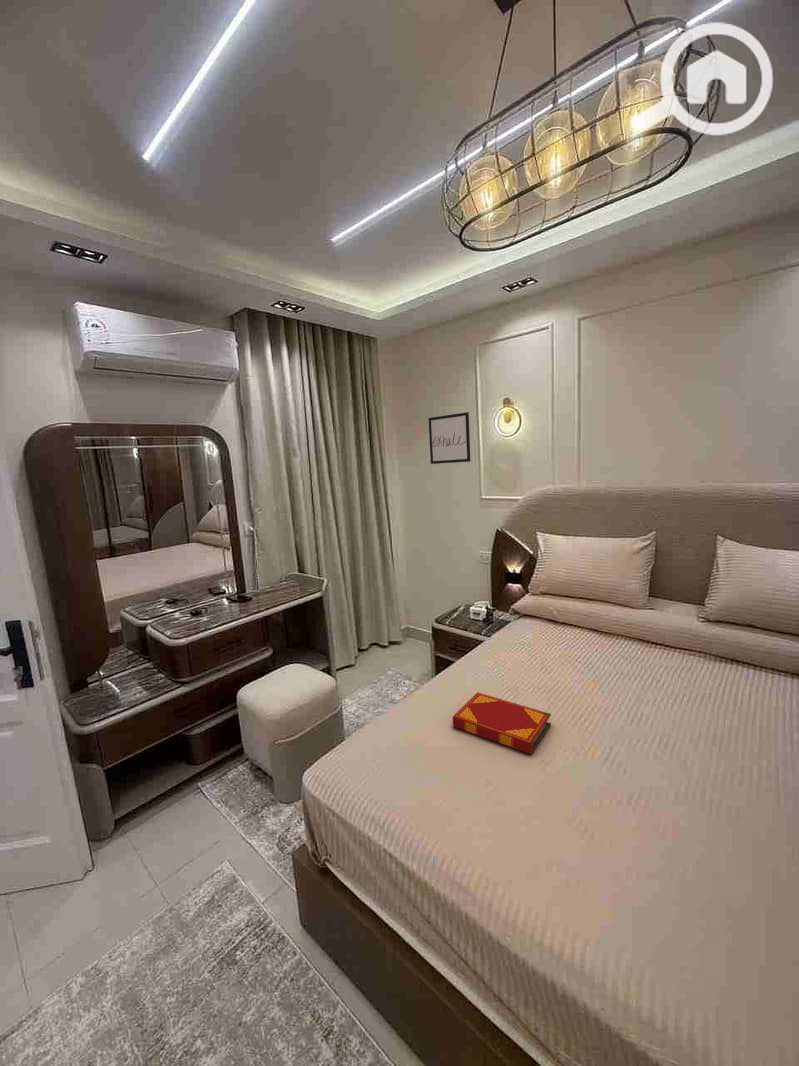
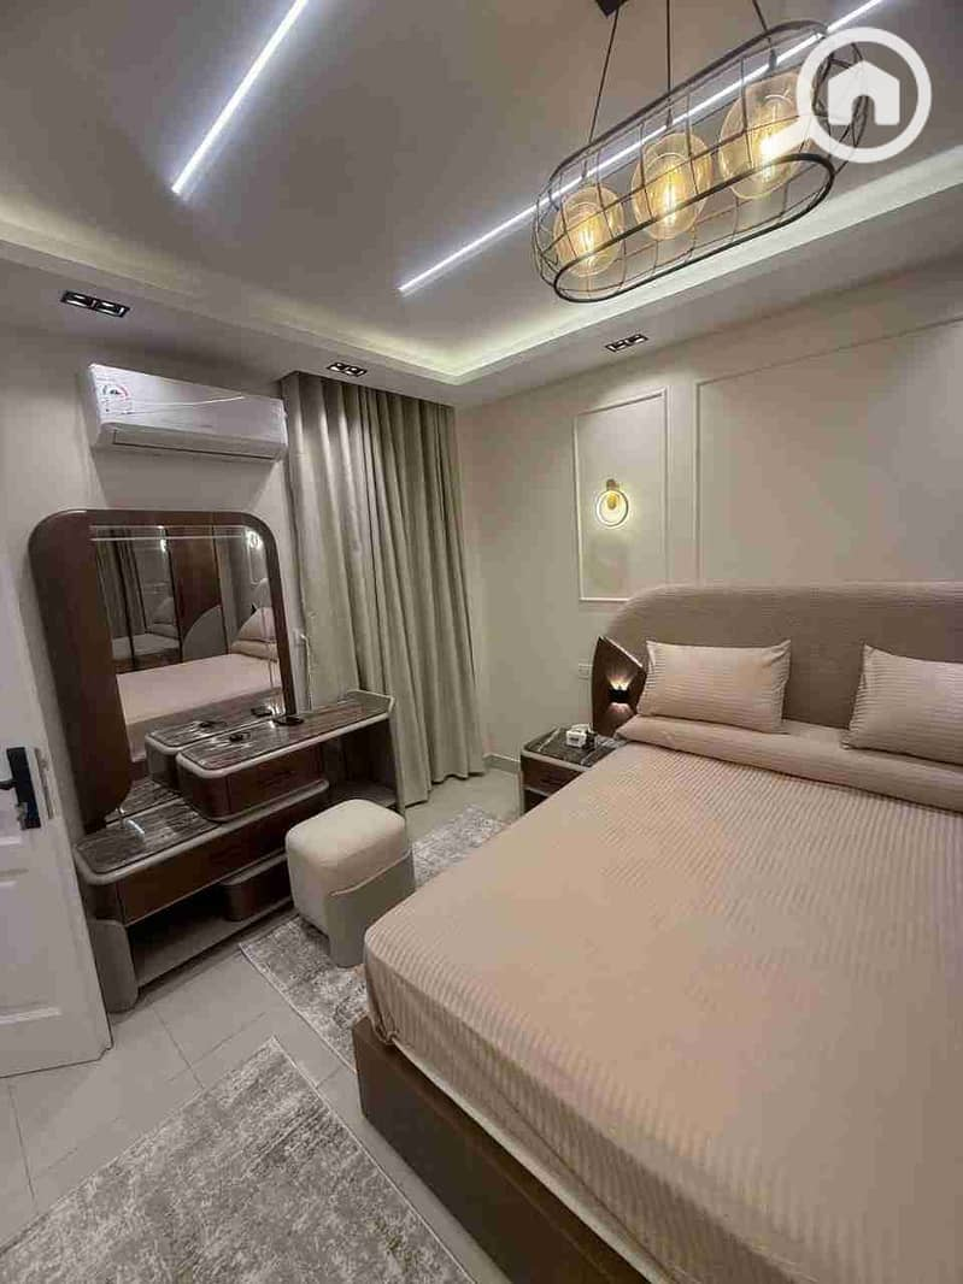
- wall art (448, 439)
- hardback book (501, 720)
